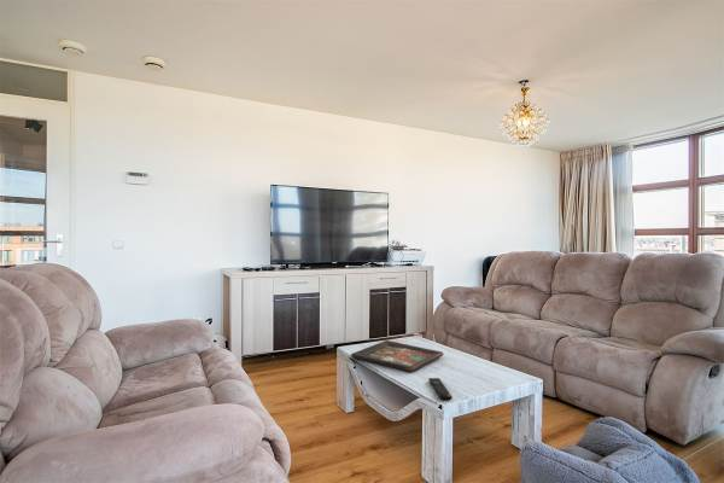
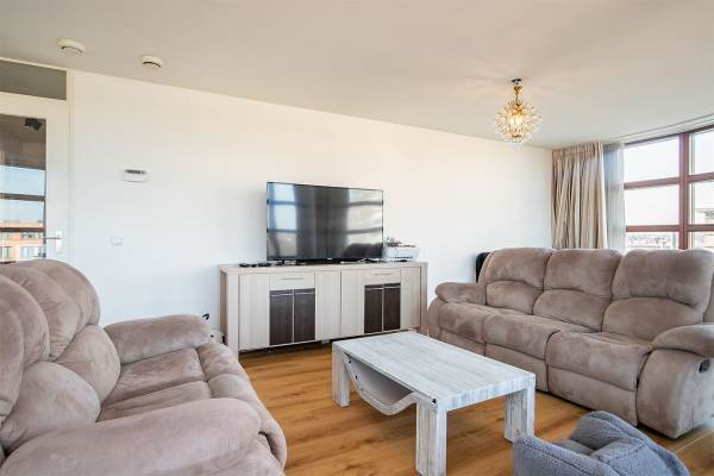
- decorative tray (397, 354)
- remote control (439, 388)
